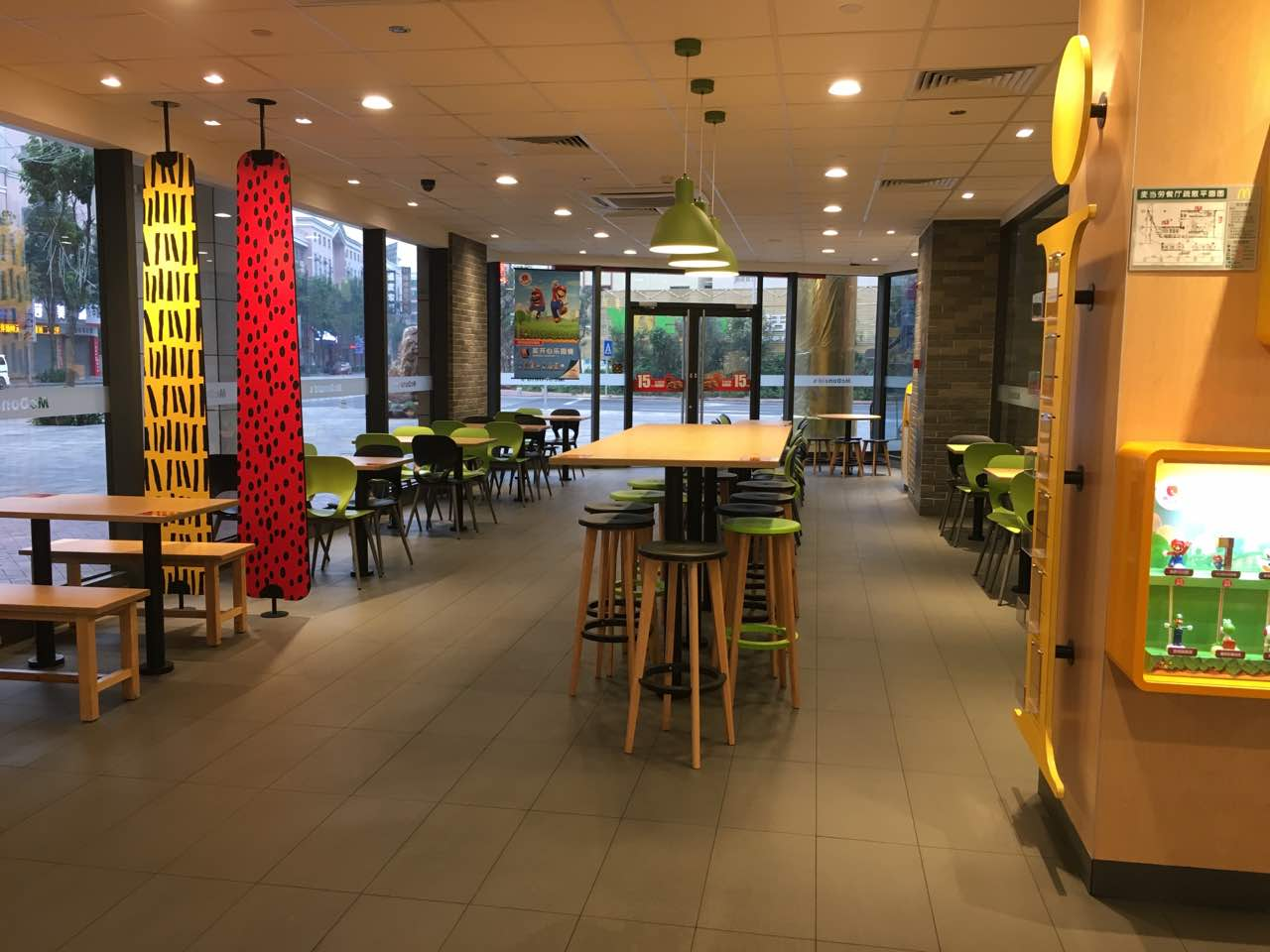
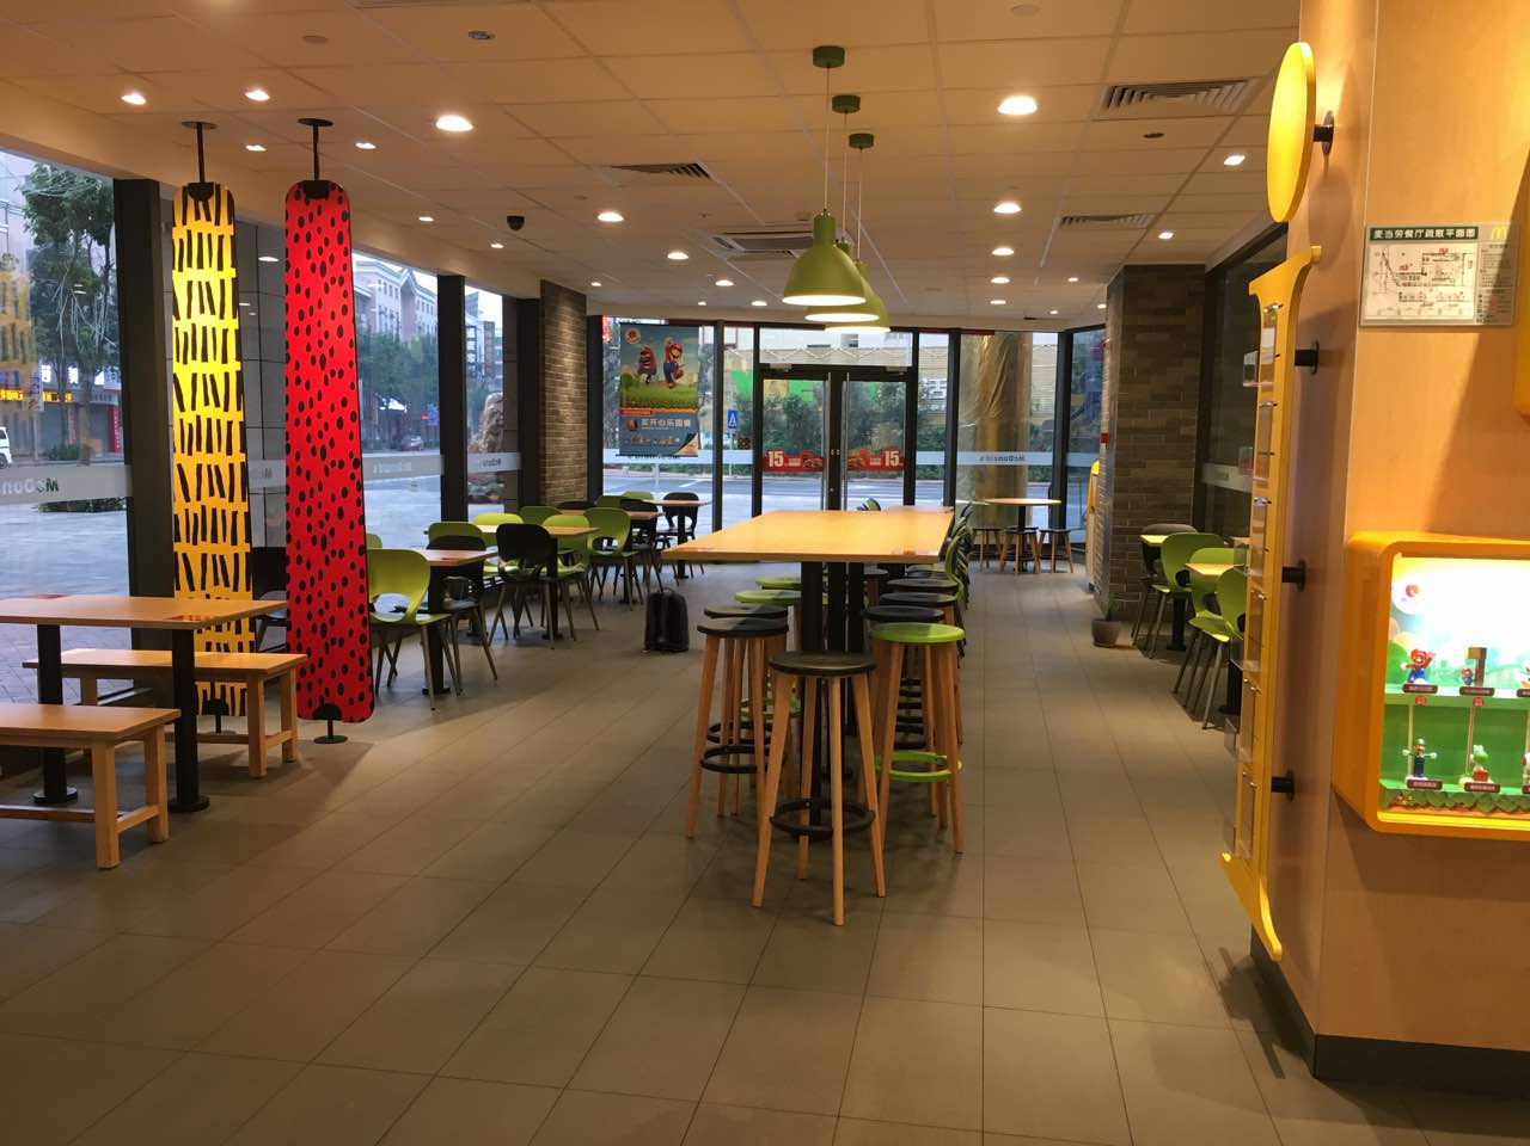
+ potted plant (1106, 619)
+ backpack (664, 619)
